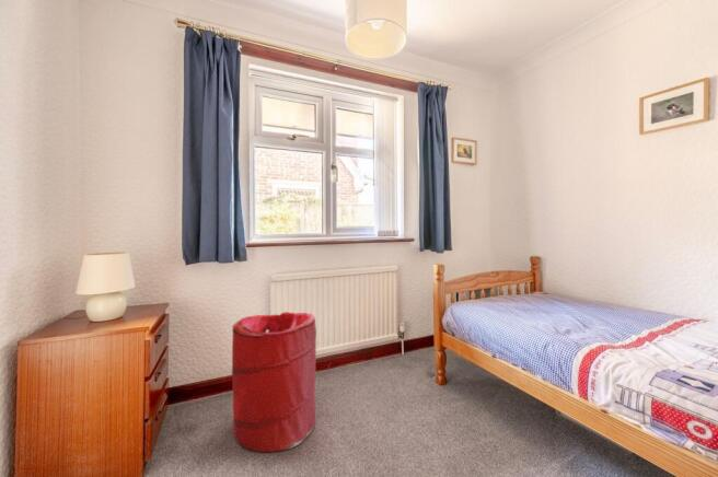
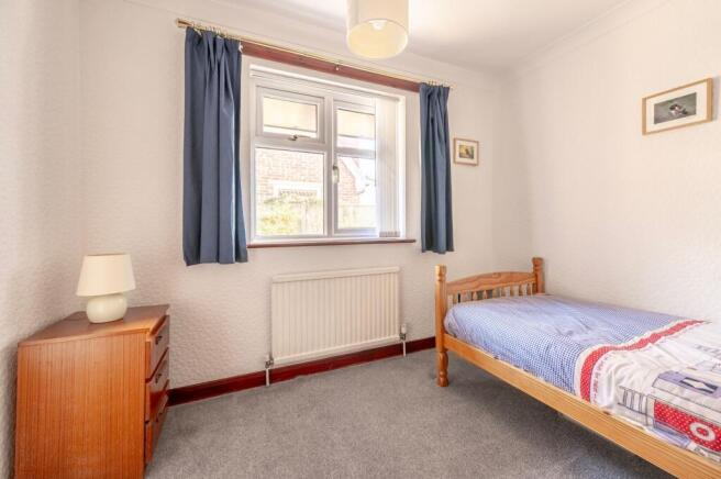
- laundry hamper (276, 370)
